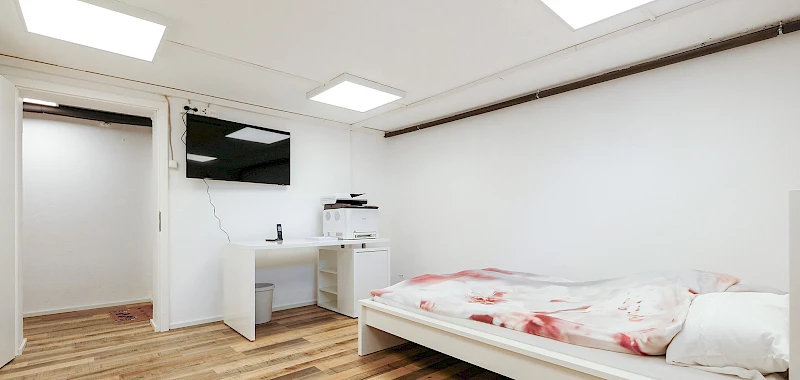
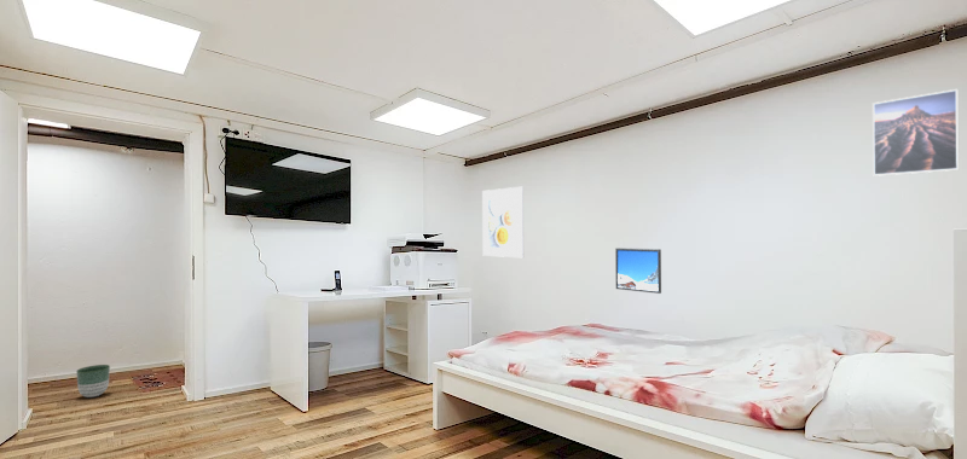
+ planter (93, 382)
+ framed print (913, 134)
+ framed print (637, 269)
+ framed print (502, 222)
